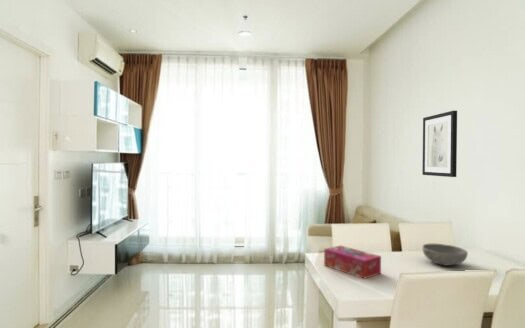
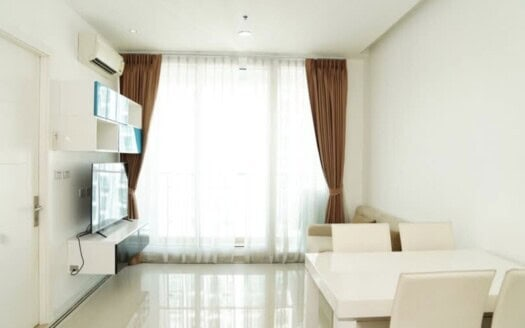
- bowl (444, 255)
- wall art (438, 145)
- tissue box (351, 260)
